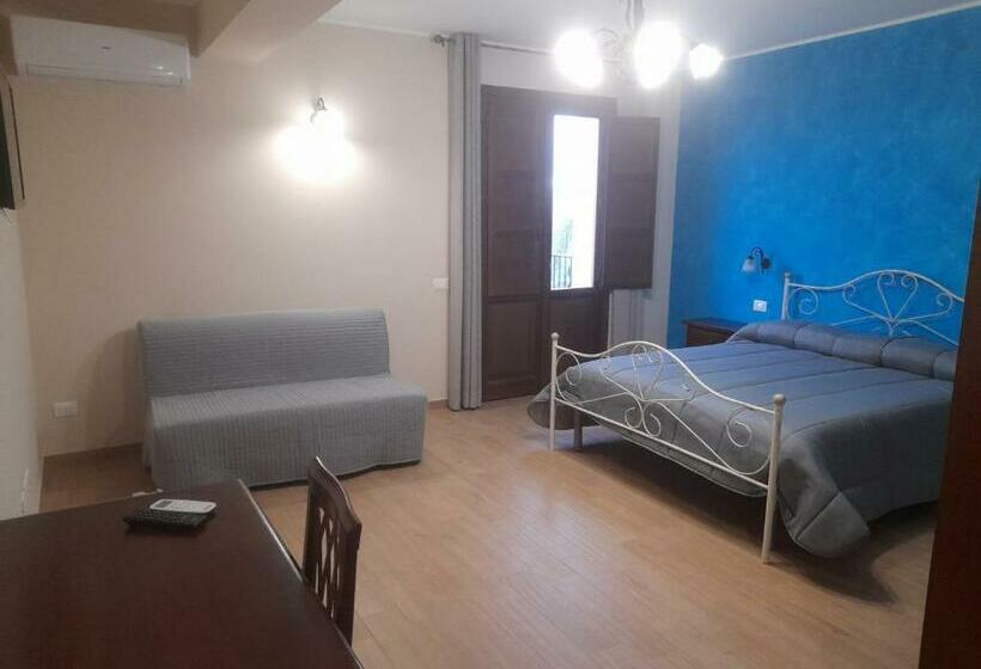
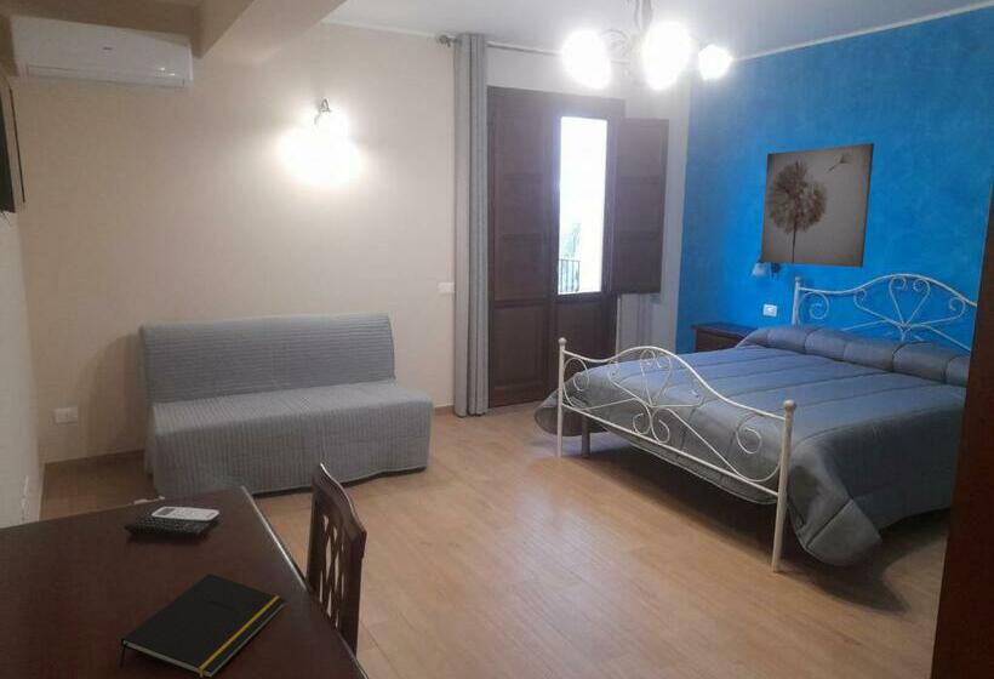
+ wall art (812, 207)
+ notepad (208, 621)
